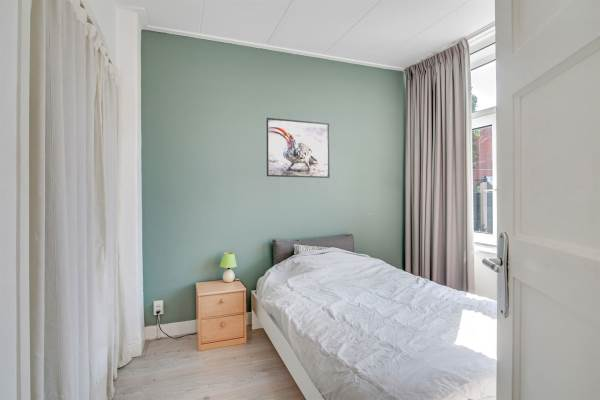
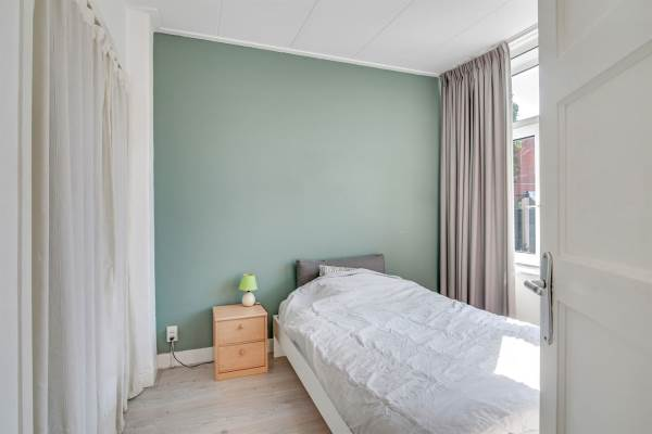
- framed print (299, 148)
